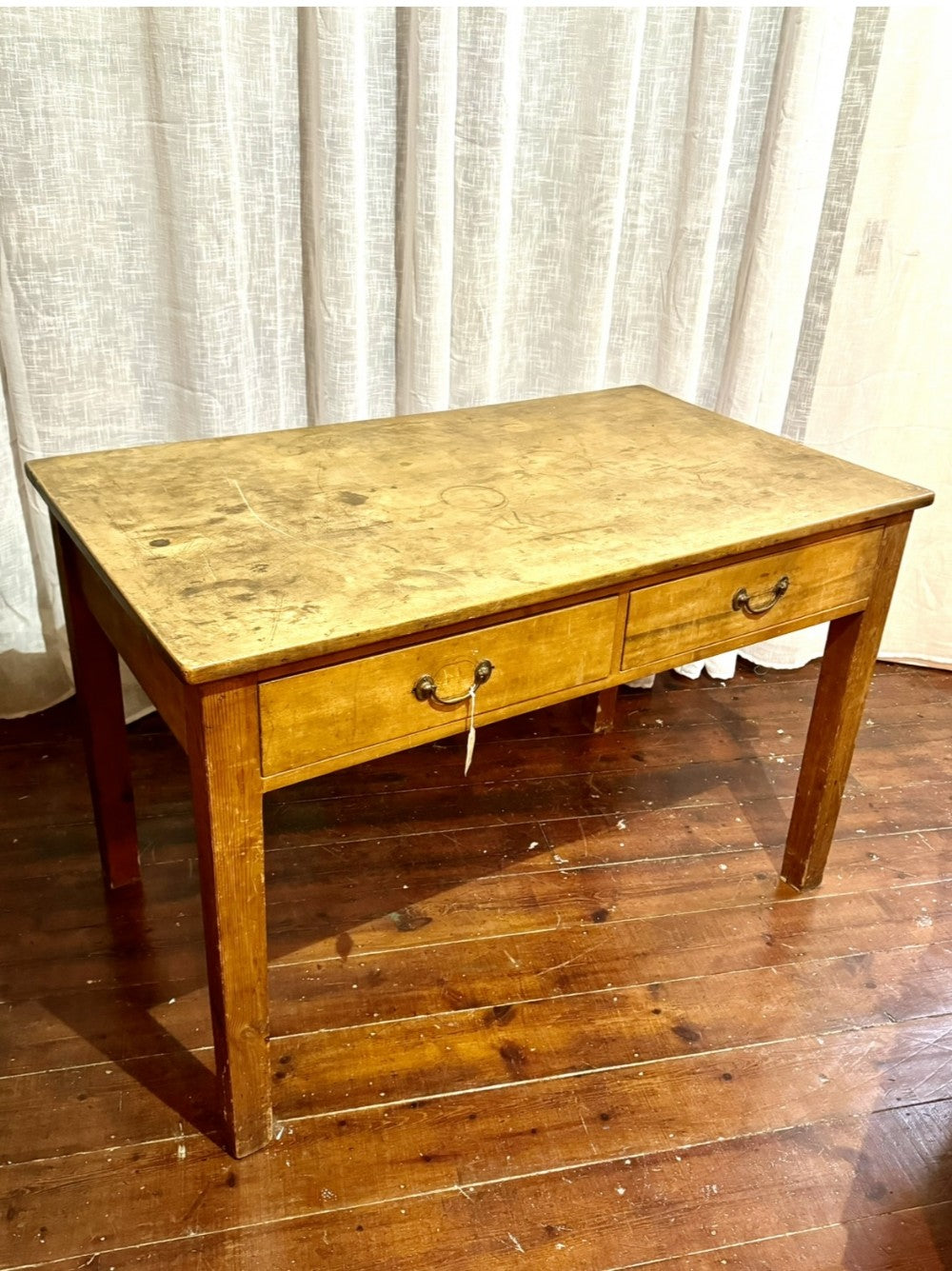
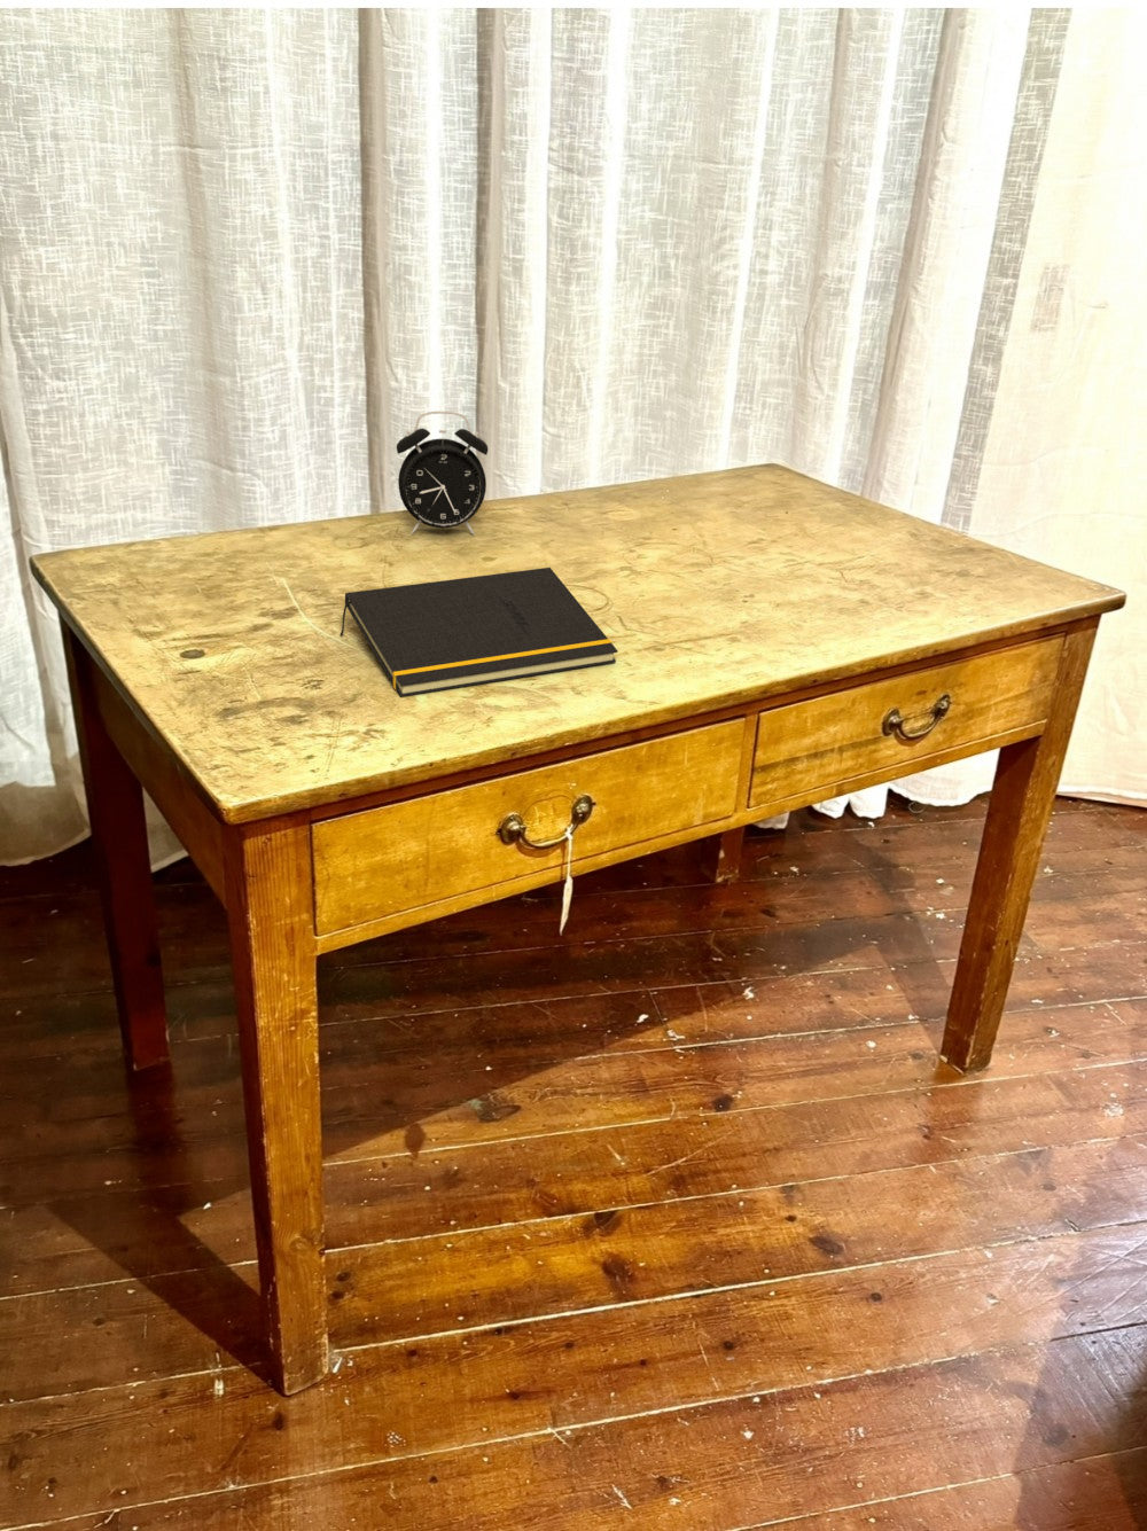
+ alarm clock (442, 472)
+ notepad (480, 628)
